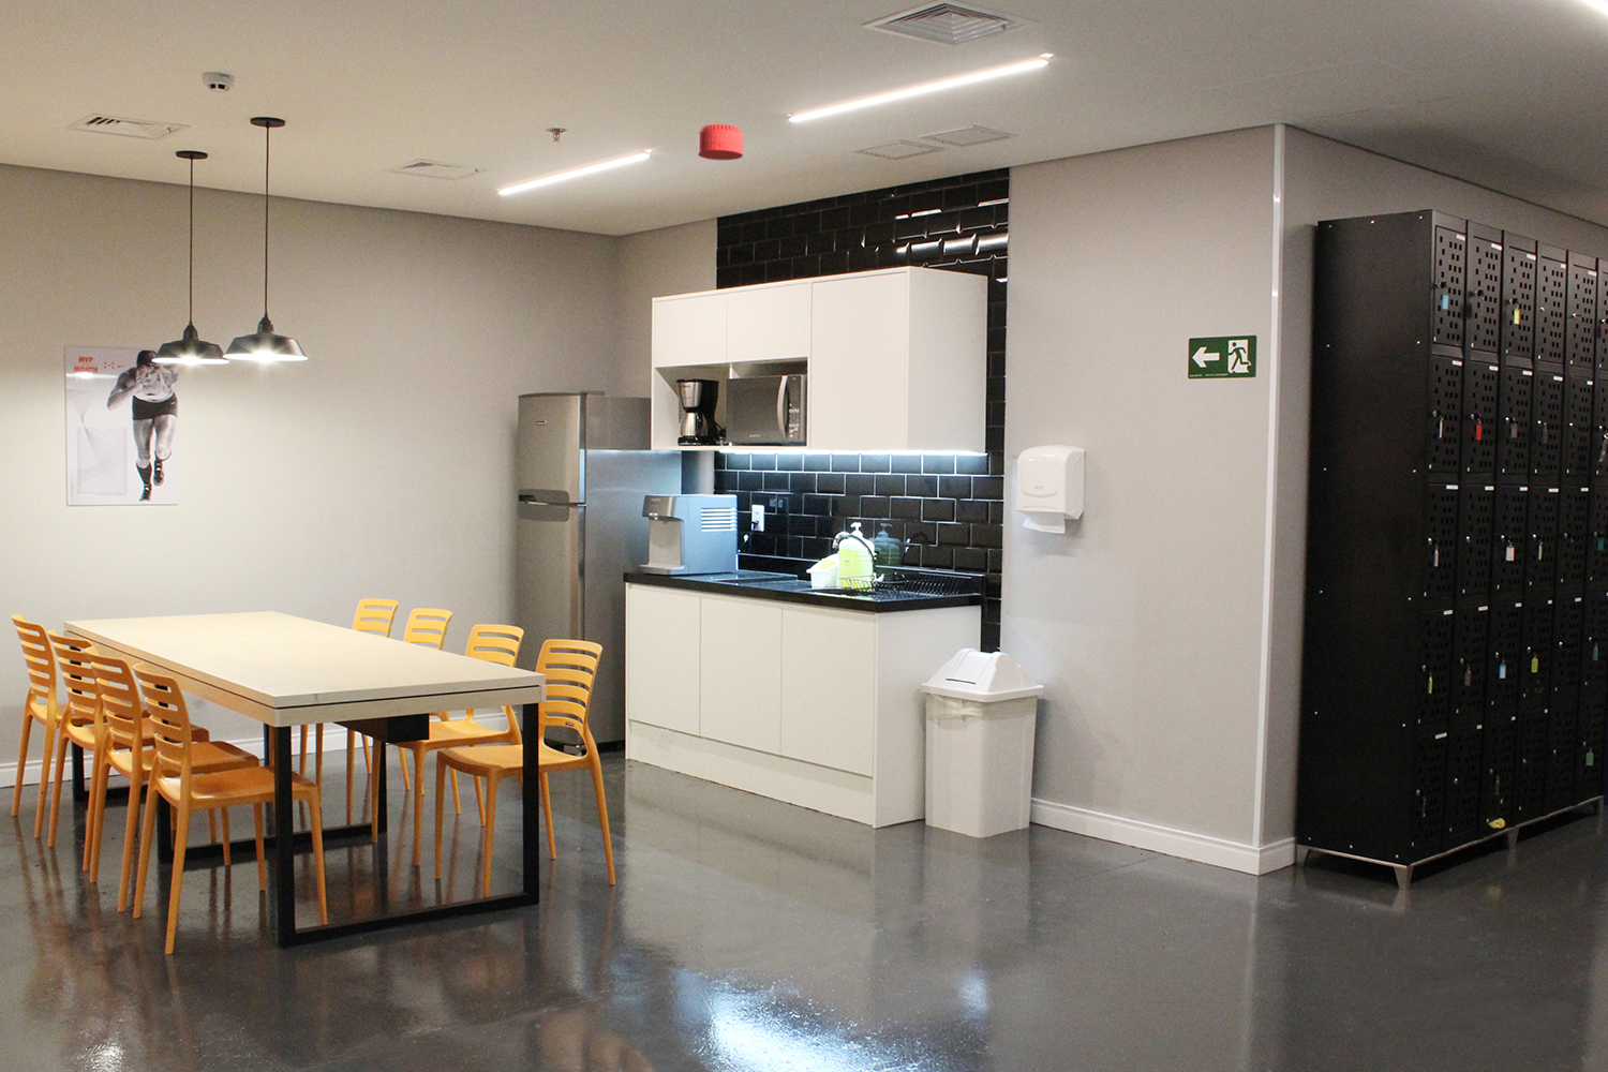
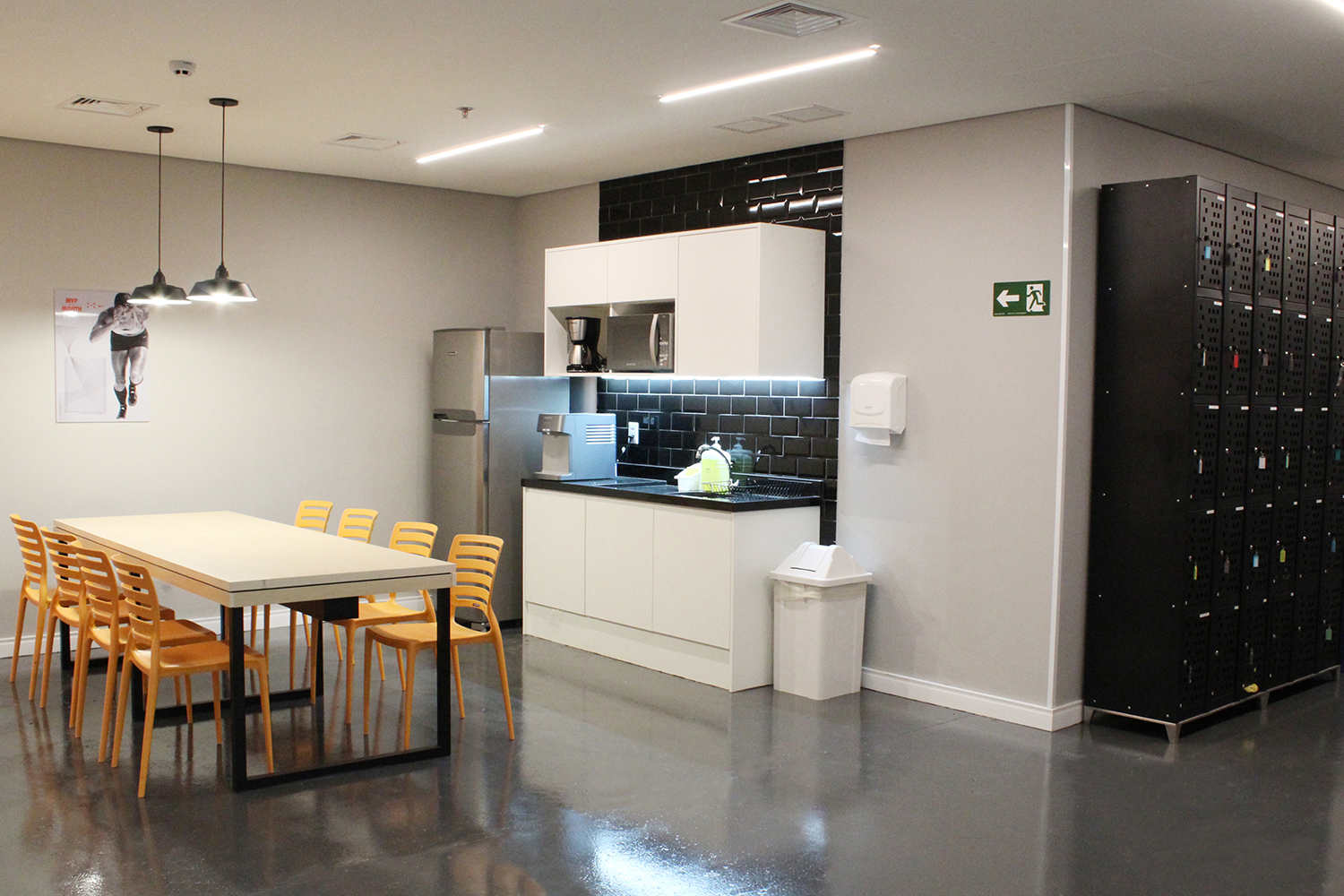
- smoke detector (720, 141)
